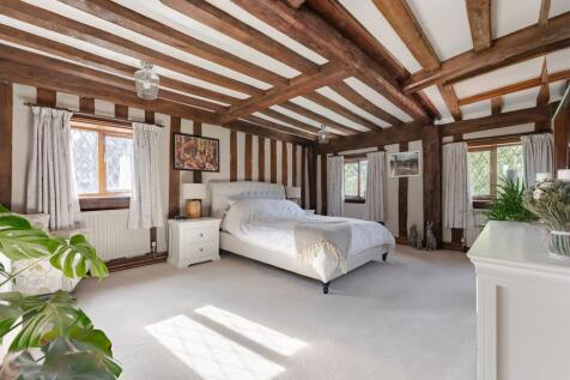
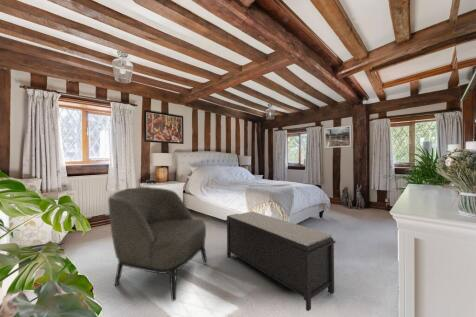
+ armchair (158, 231)
+ bench (272, 248)
